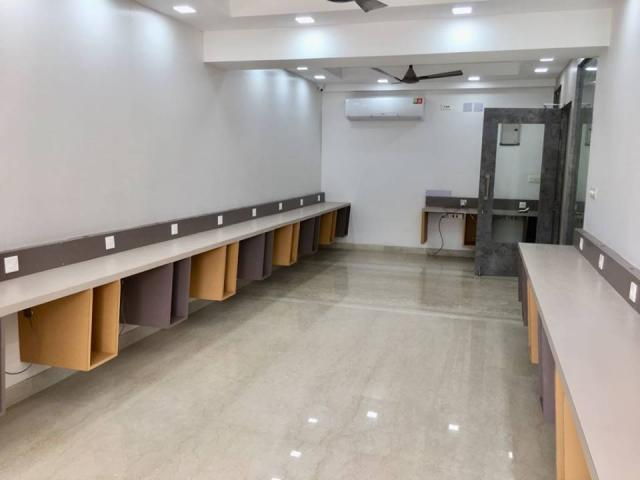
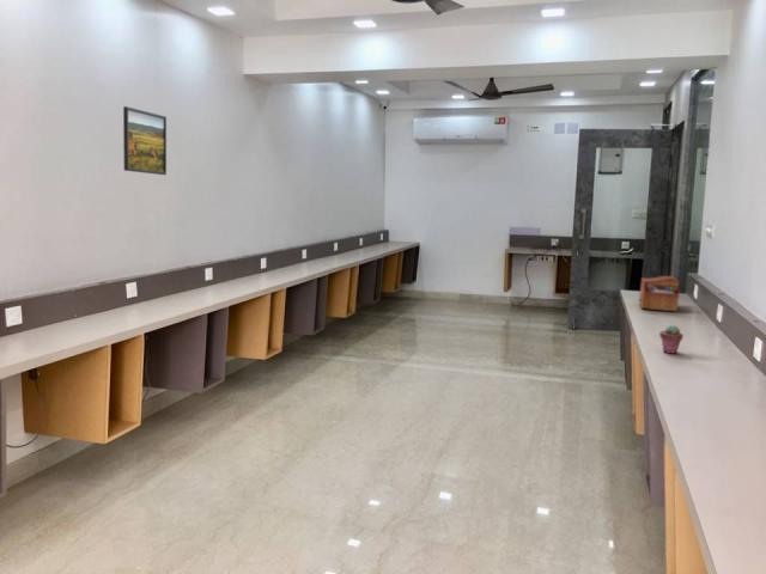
+ potted succulent (670, 338)
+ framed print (146, 142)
+ sewing box (657, 292)
